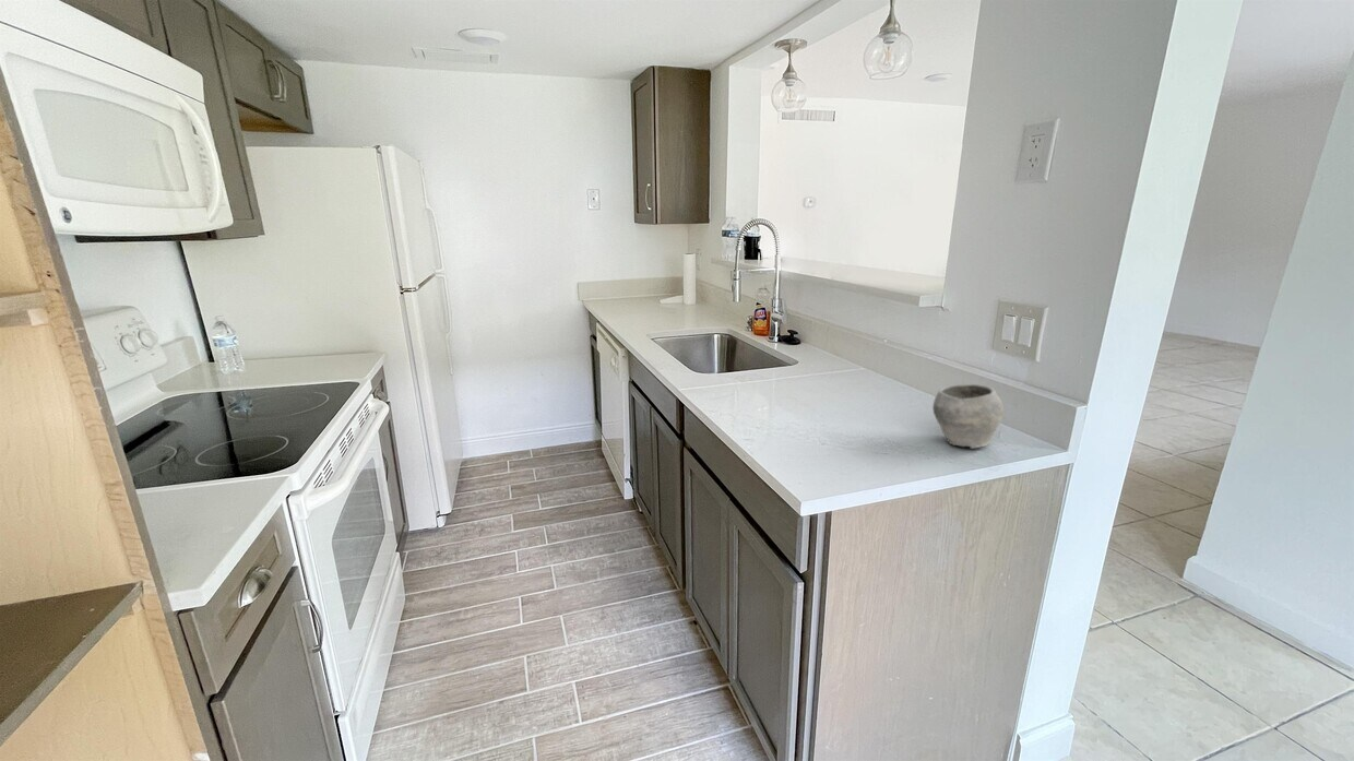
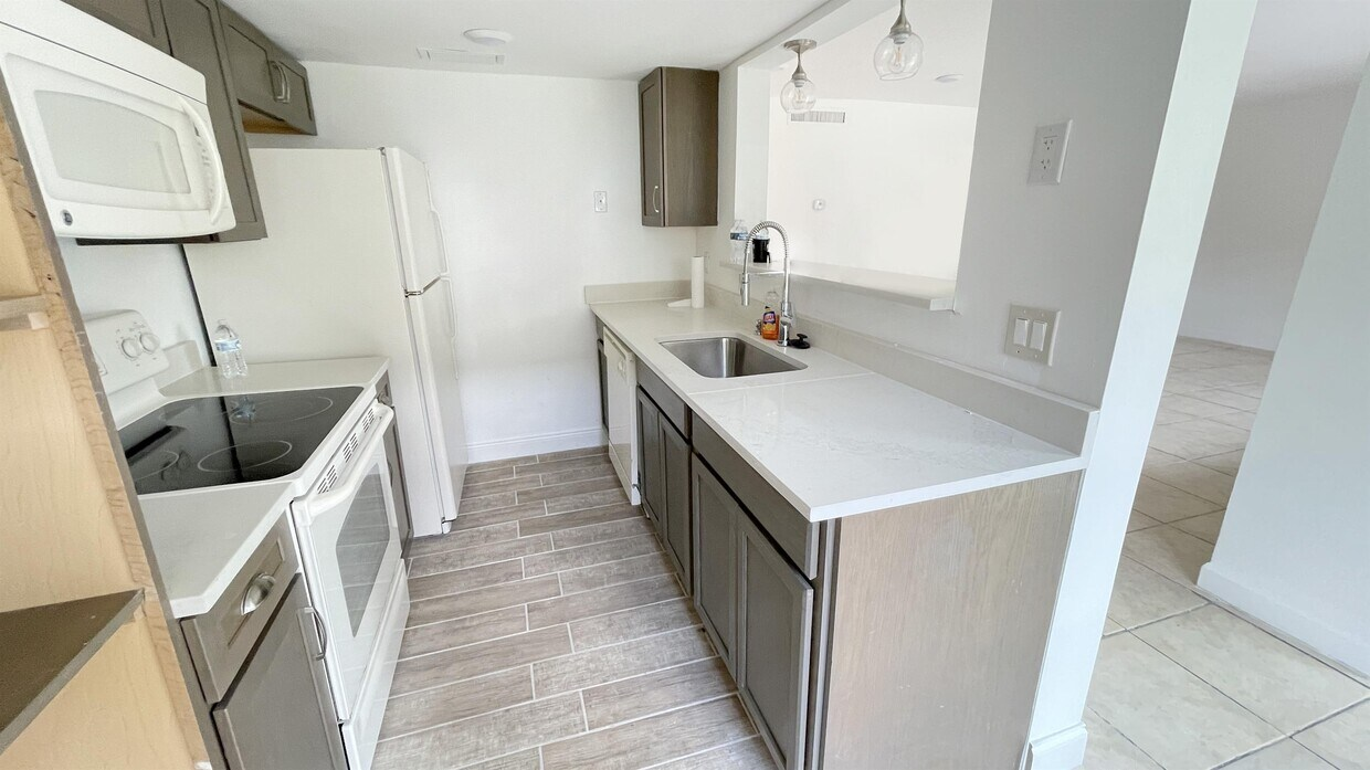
- bowl (966, 415)
